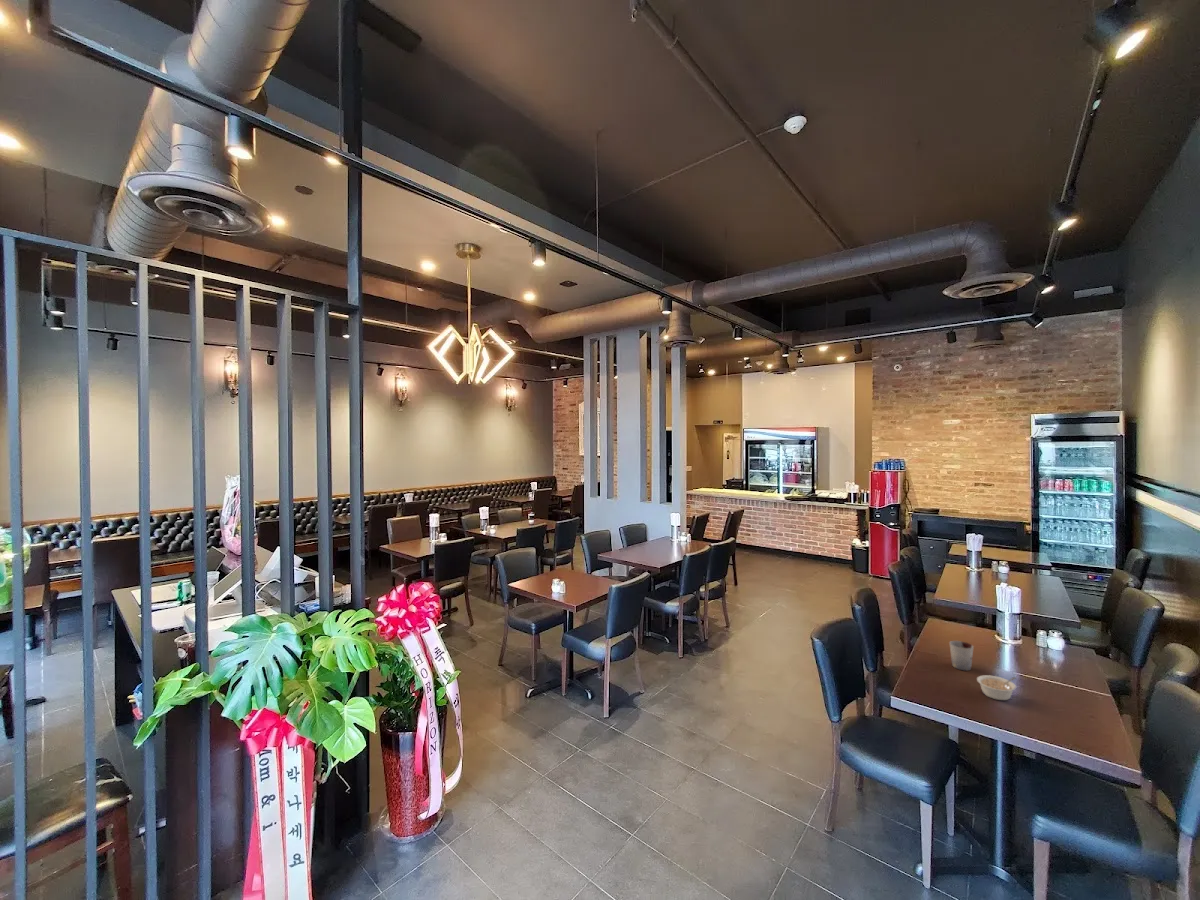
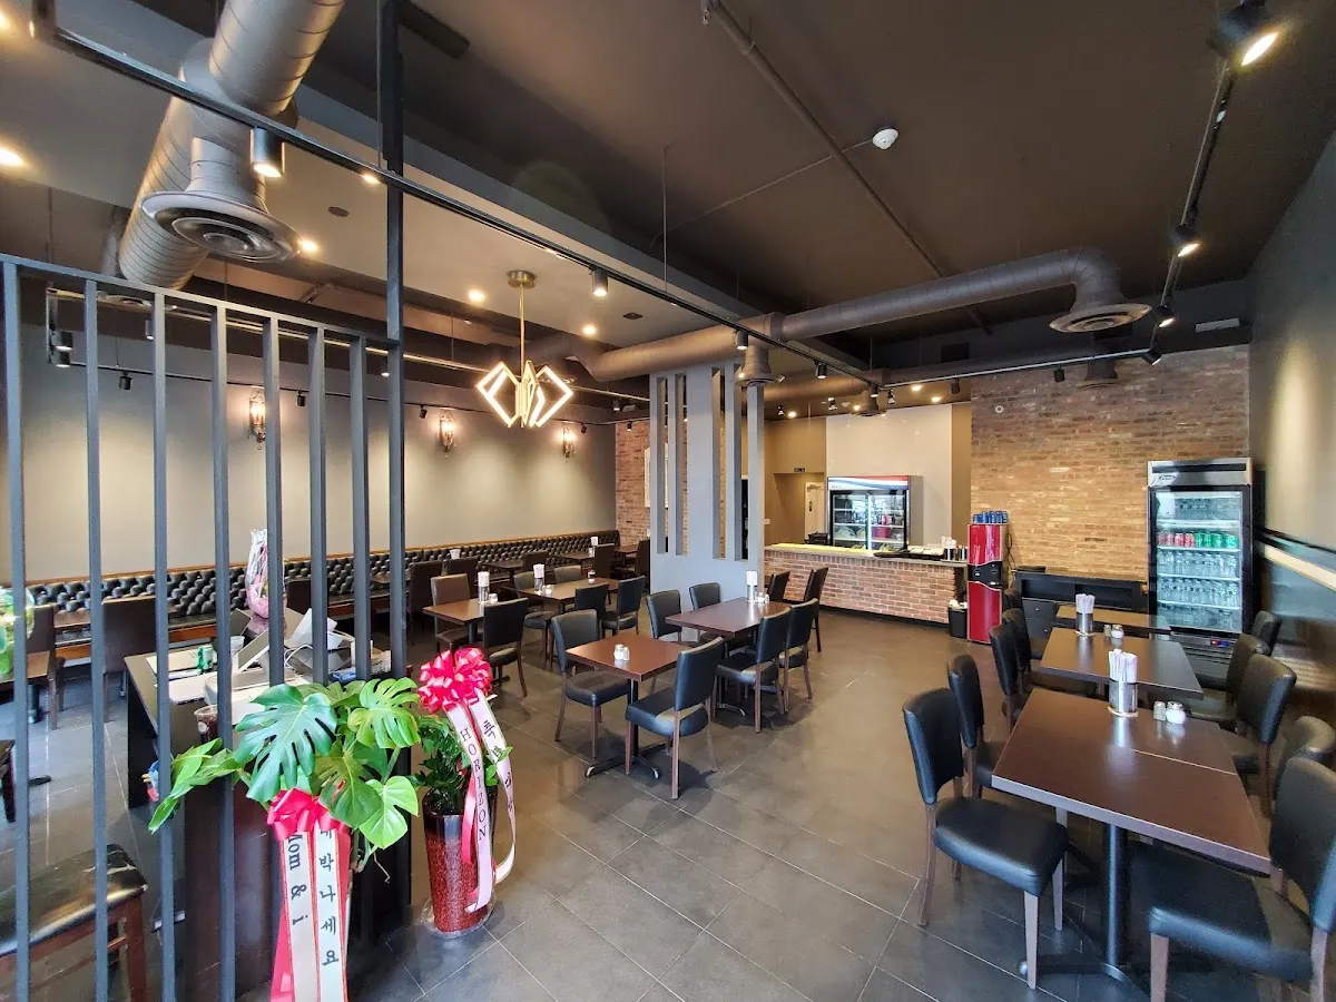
- cup (961, 654)
- legume (996, 687)
